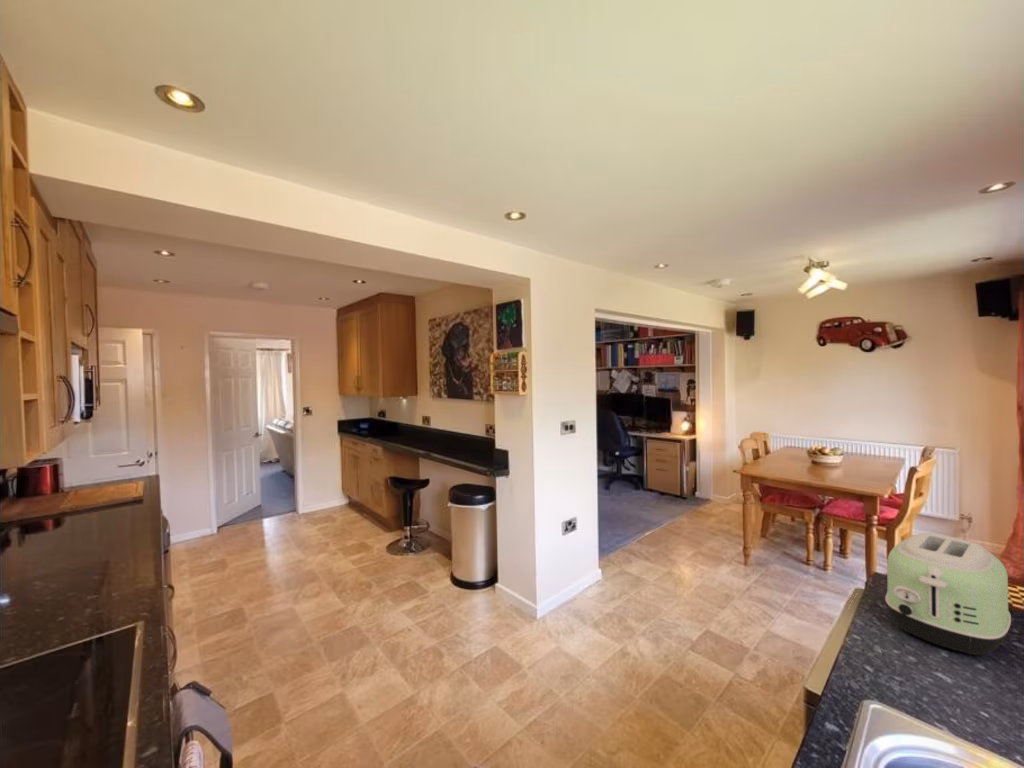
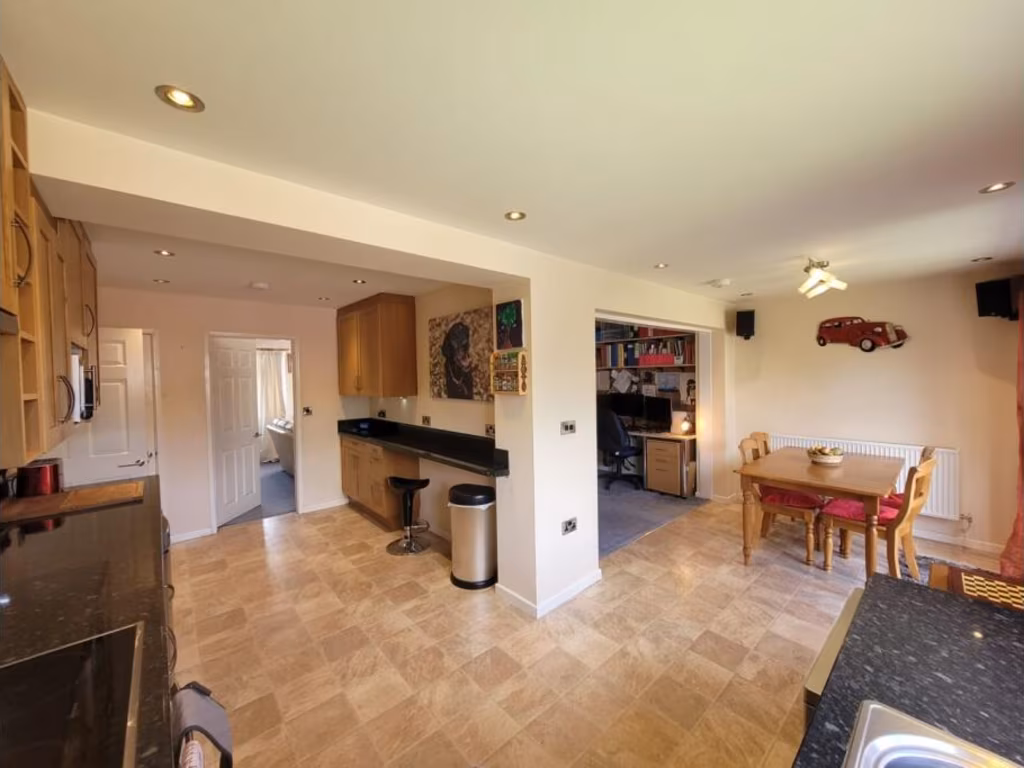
- toaster (944, 588)
